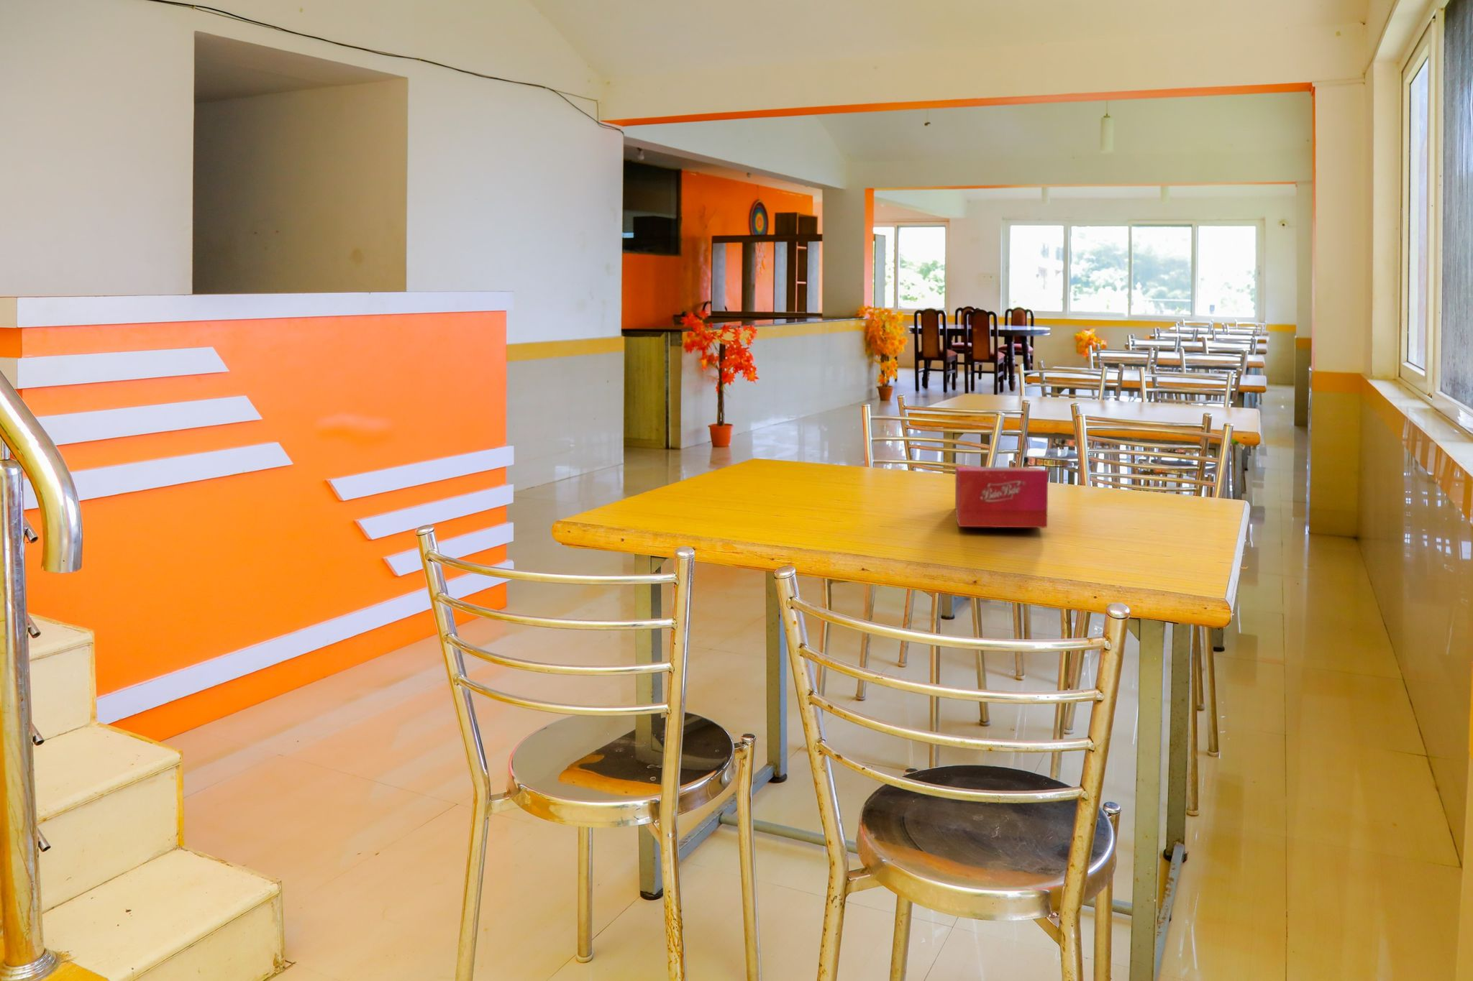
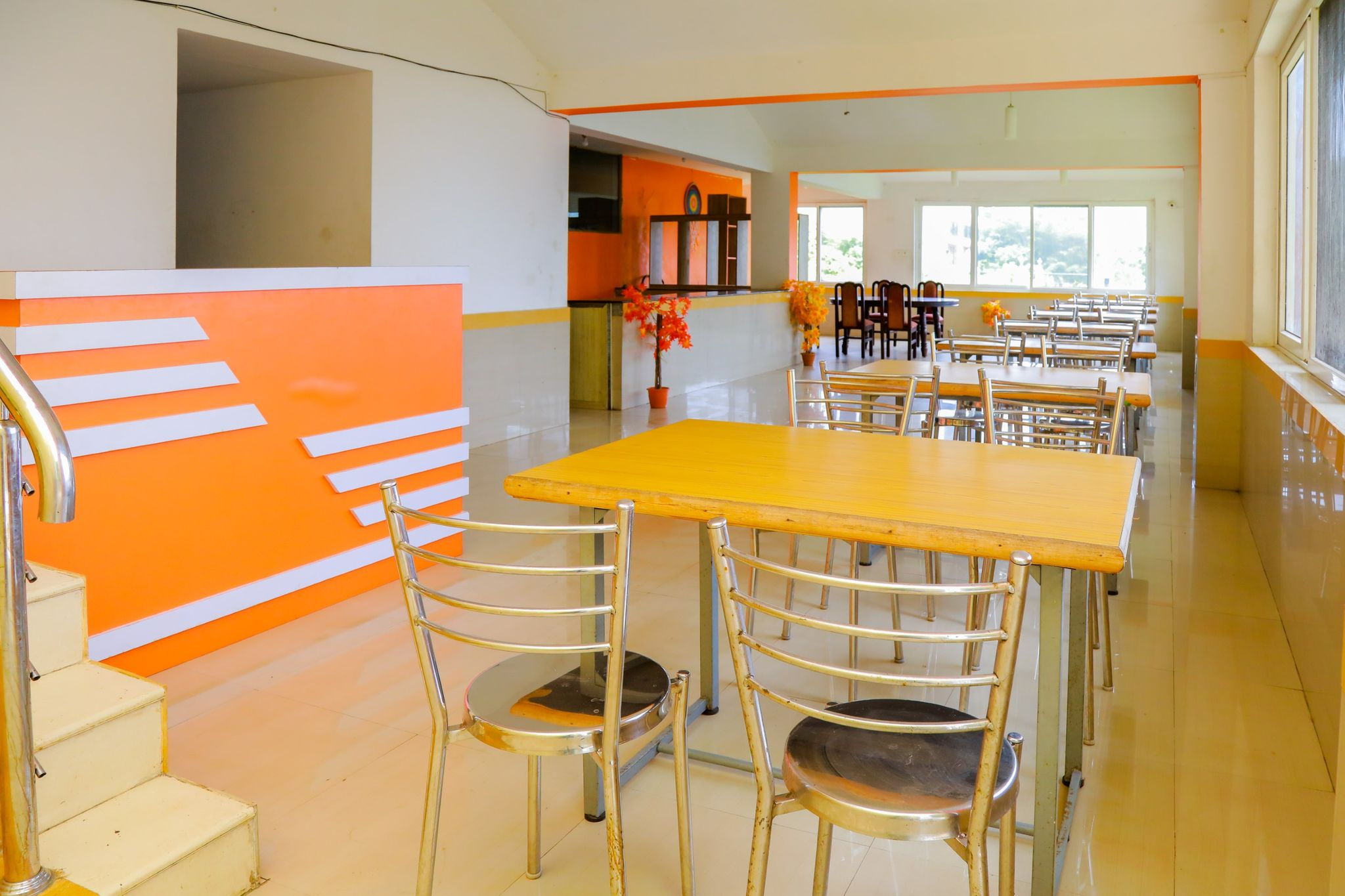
- tissue box (998, 495)
